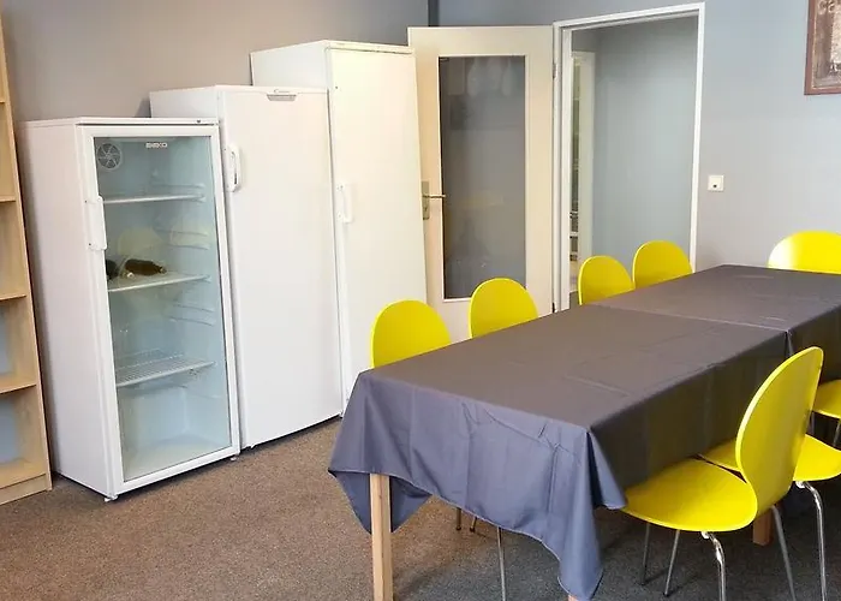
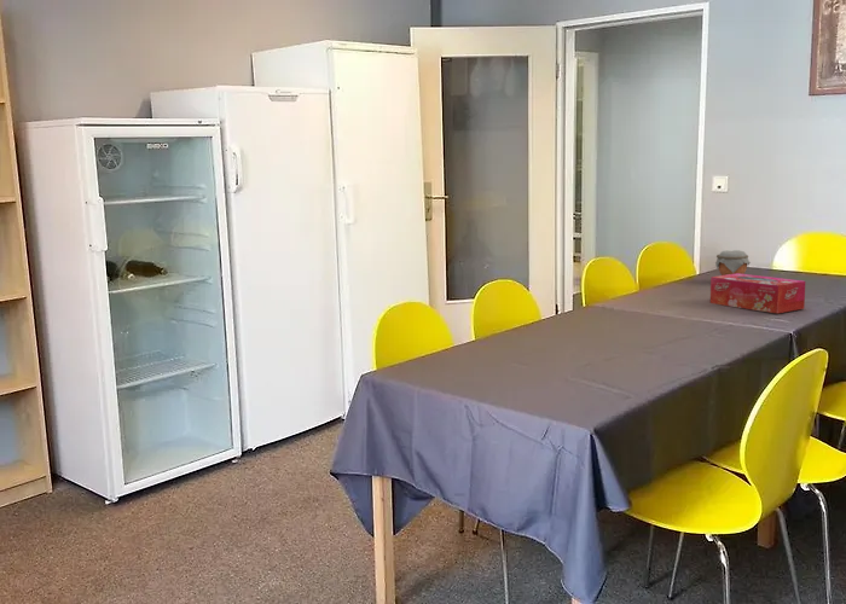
+ jar (731, 266)
+ tissue box (755, 292)
